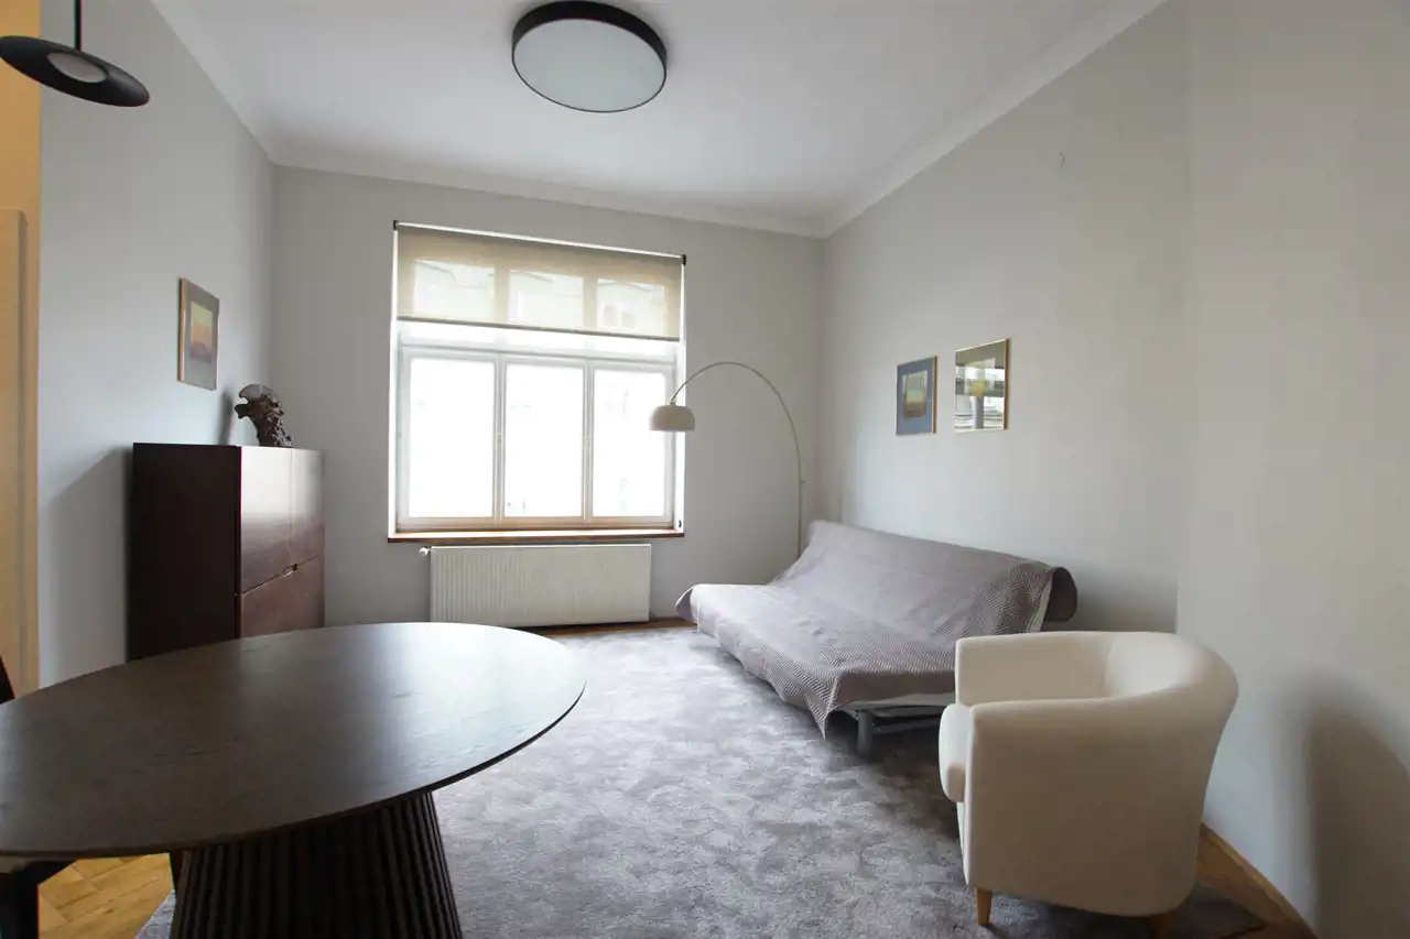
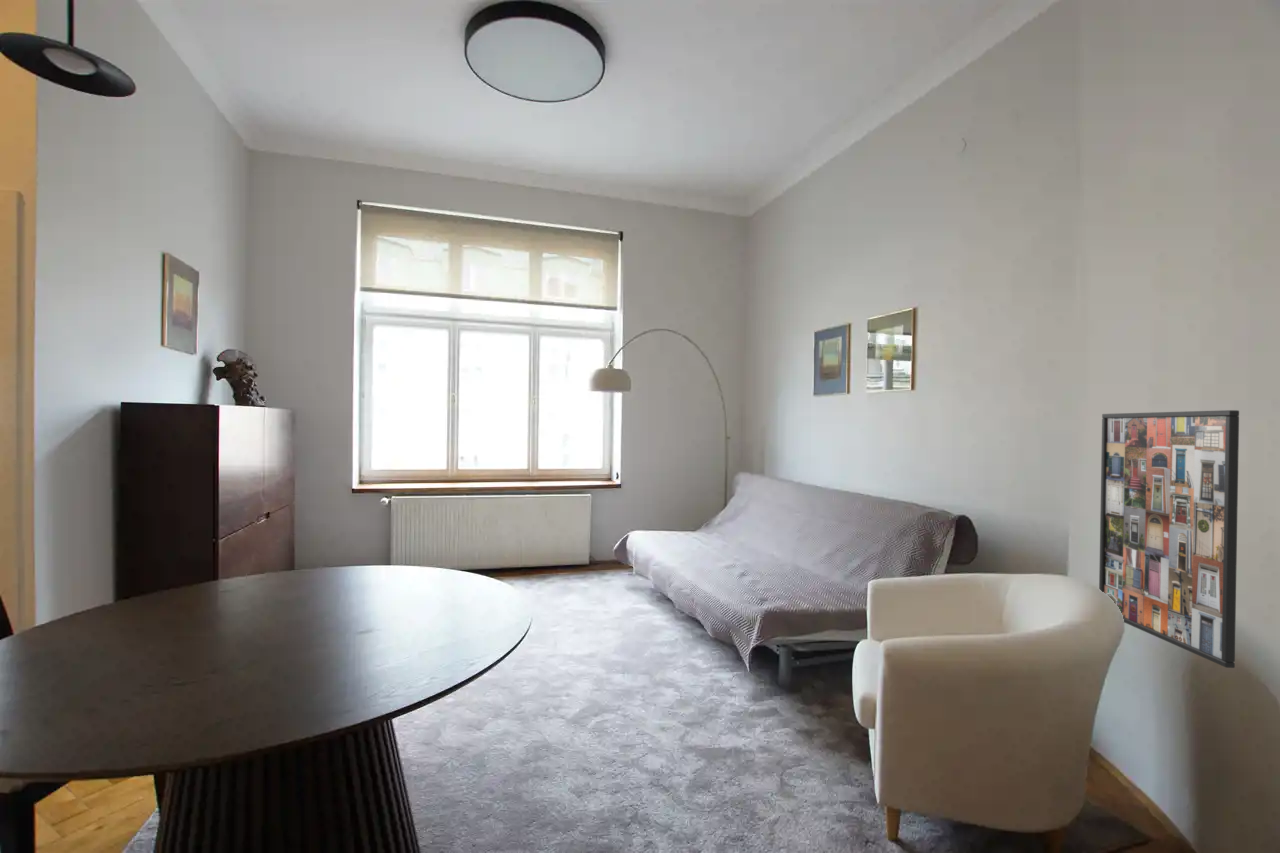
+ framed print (1159, 524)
